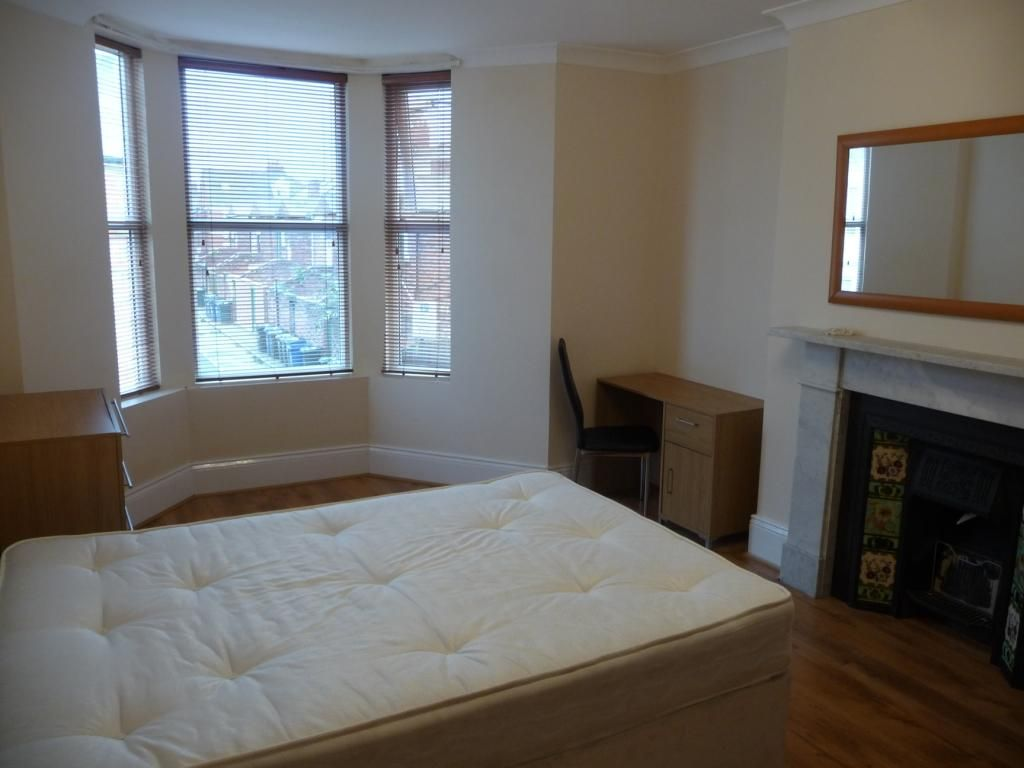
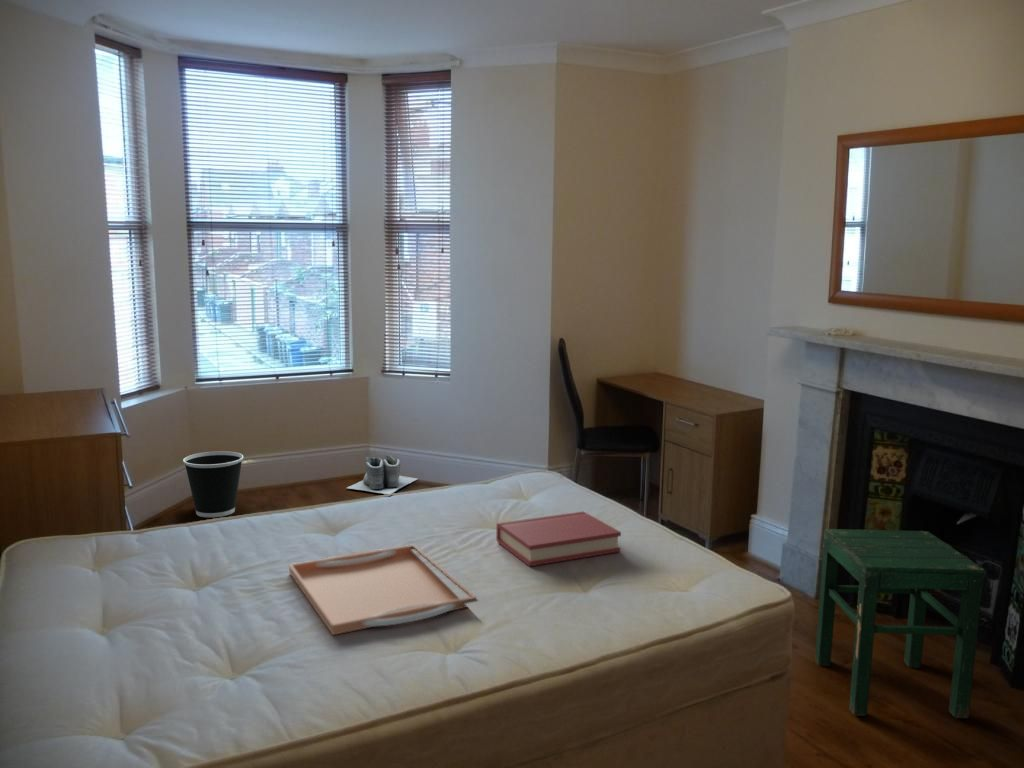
+ boots (383, 469)
+ hardback book (557, 536)
+ stool (892, 625)
+ serving tray (378, 584)
+ wastebasket (214, 484)
